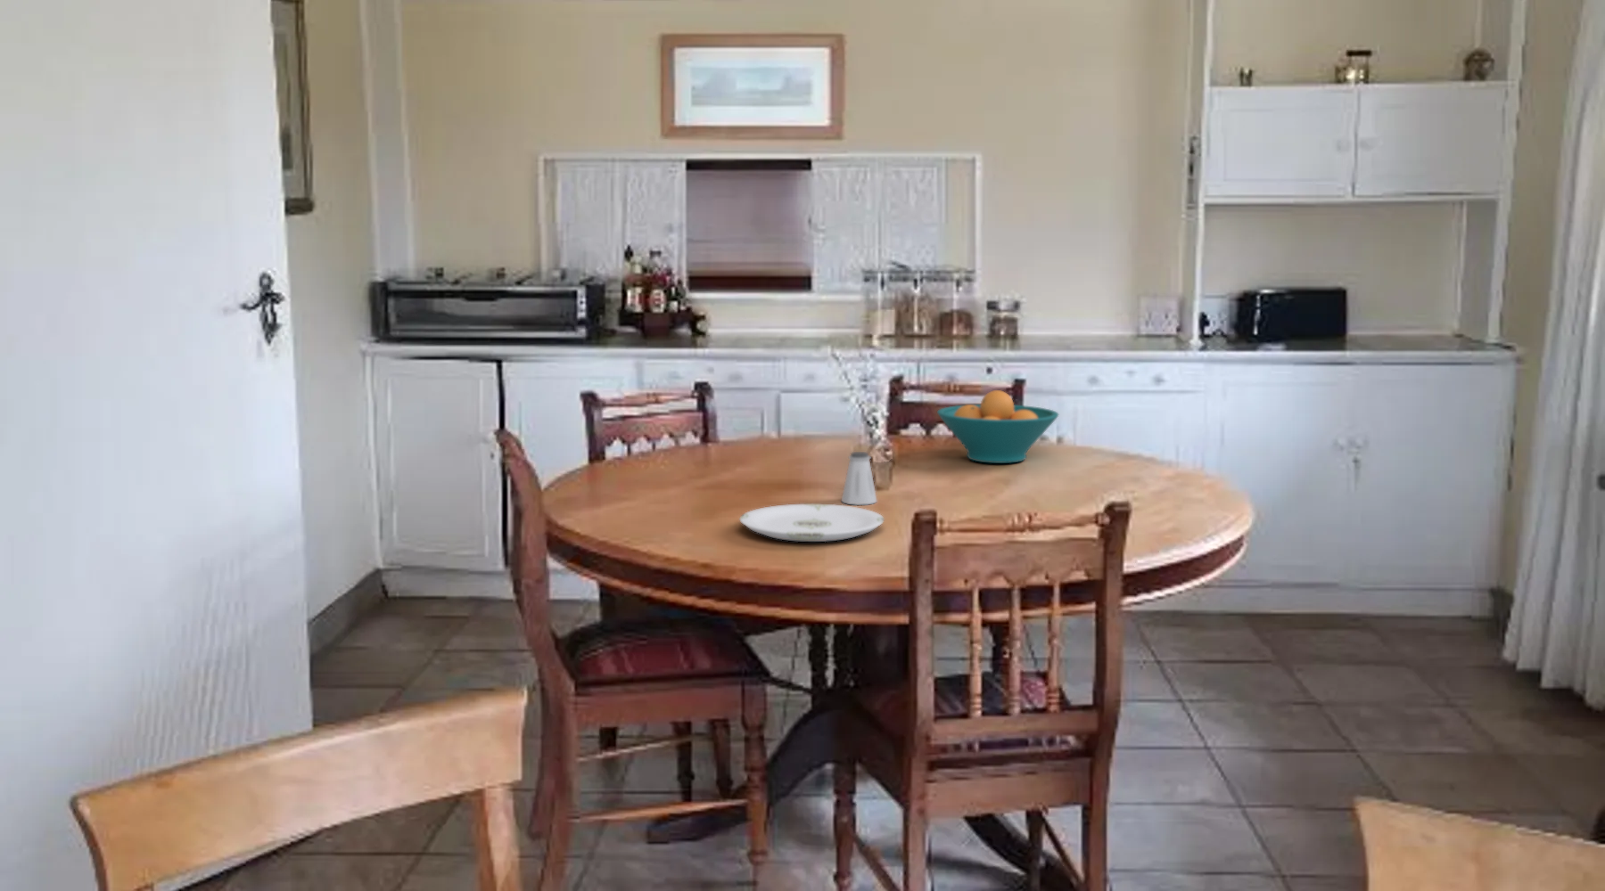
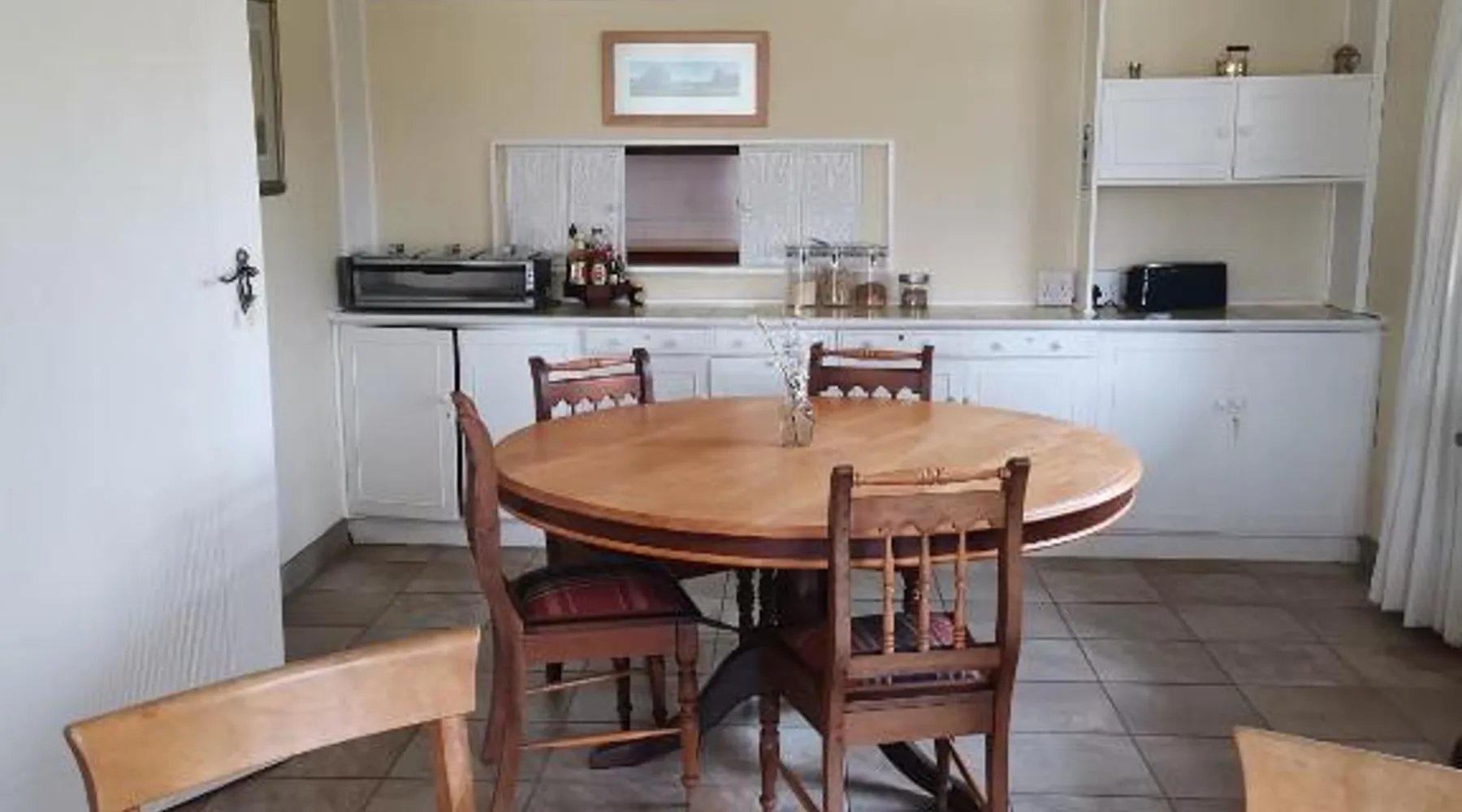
- plate (811, 523)
- saltshaker (858, 476)
- fruit bowl (997, 425)
